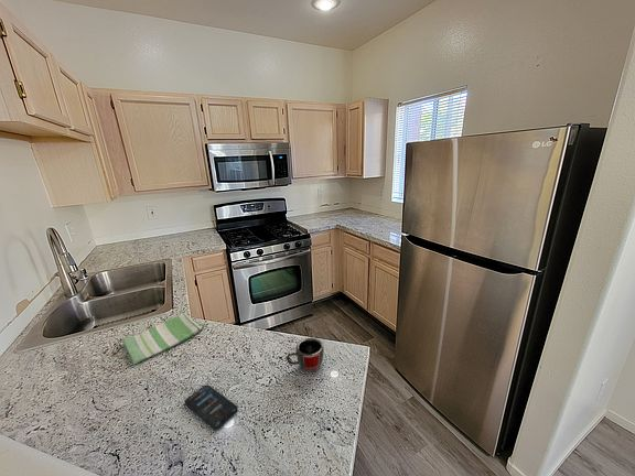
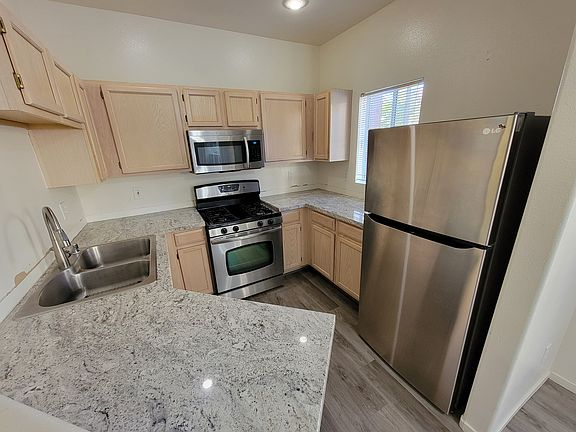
- dish towel (162, 335)
- mug (305, 356)
- smartphone (211, 404)
